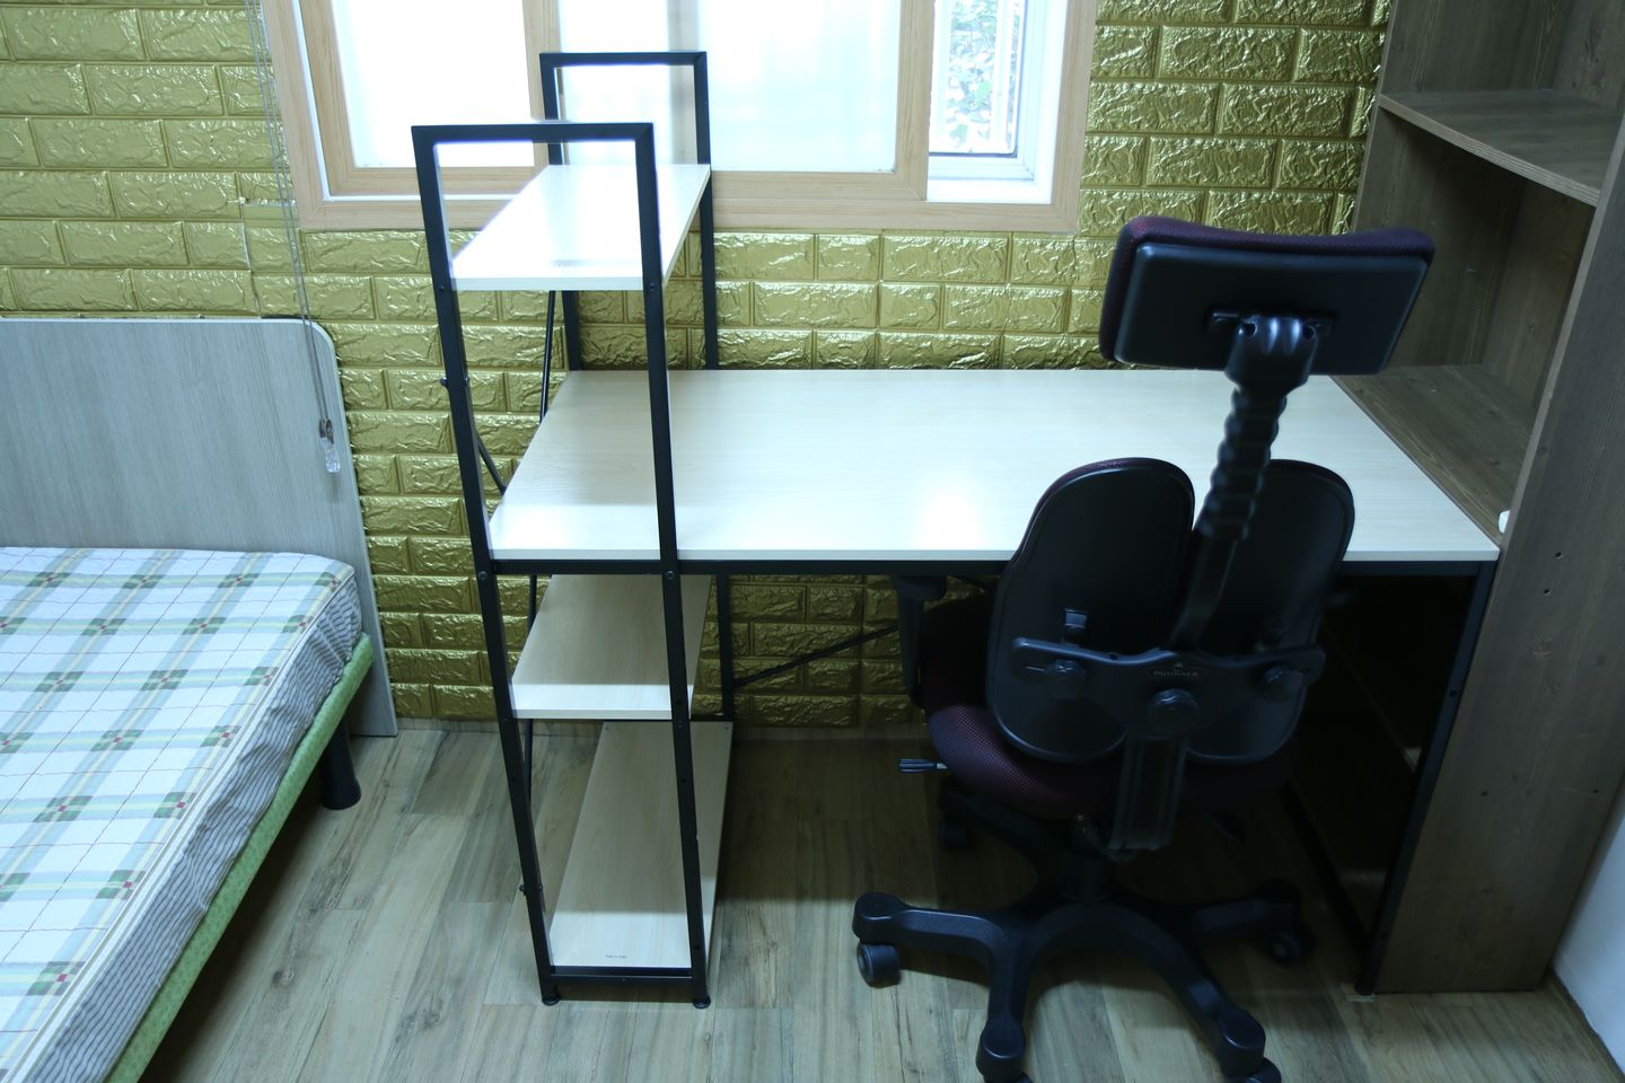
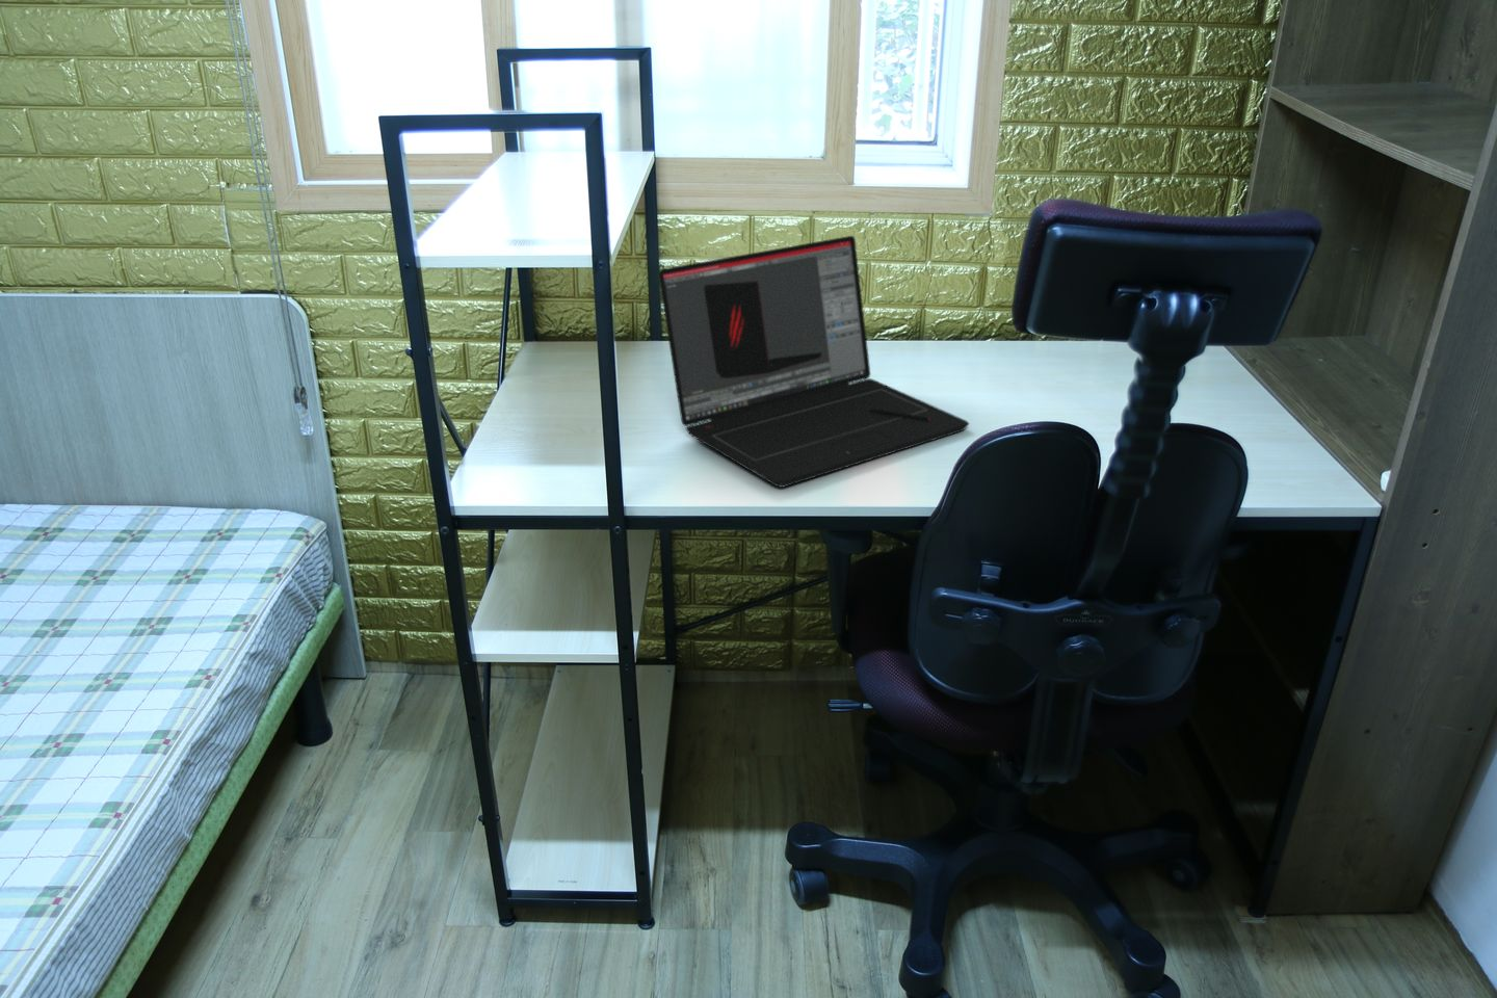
+ laptop (818, 352)
